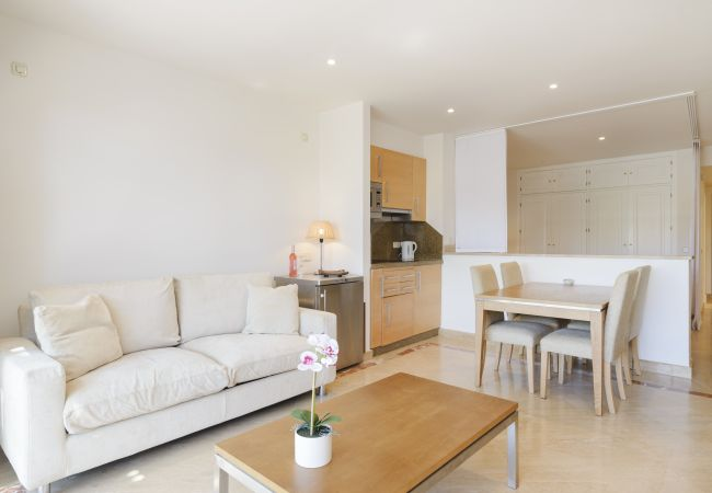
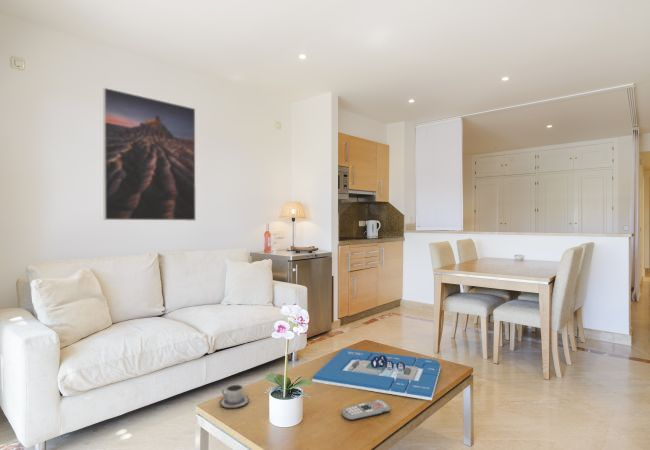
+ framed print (153, 159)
+ remote control (365, 410)
+ architectural model (380, 365)
+ cup (234, 395)
